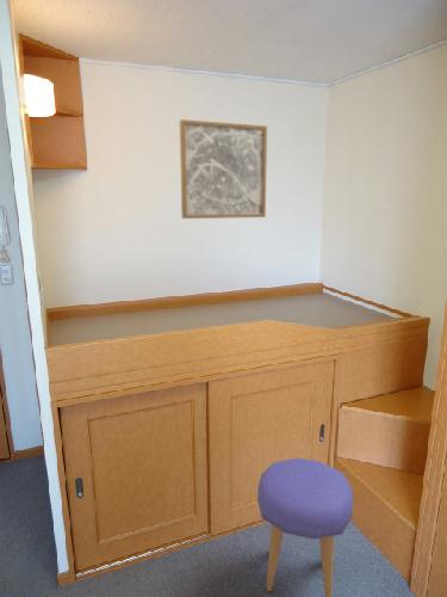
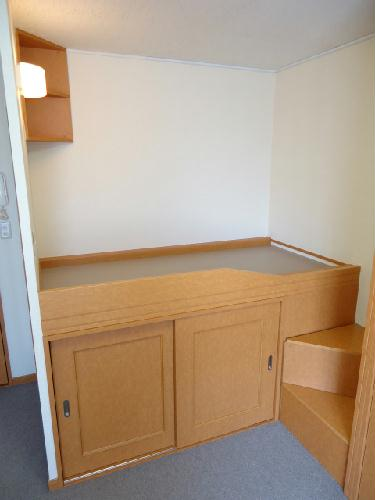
- stool (303, 529)
- wall art (224, 171)
